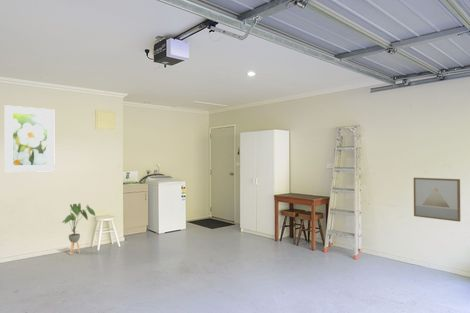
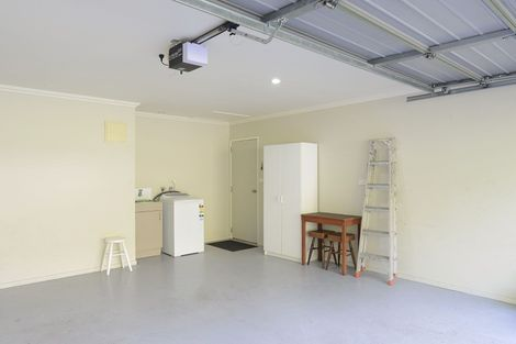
- wall art (435, 198)
- house plant (75, 227)
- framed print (30, 139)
